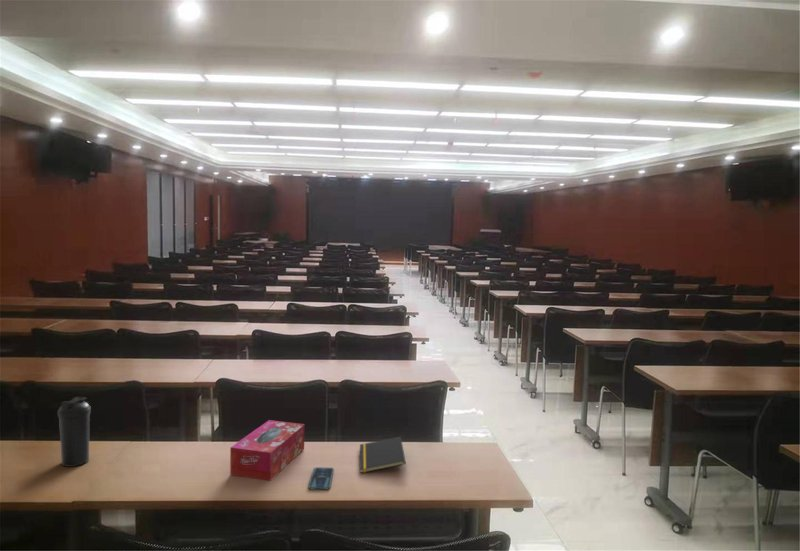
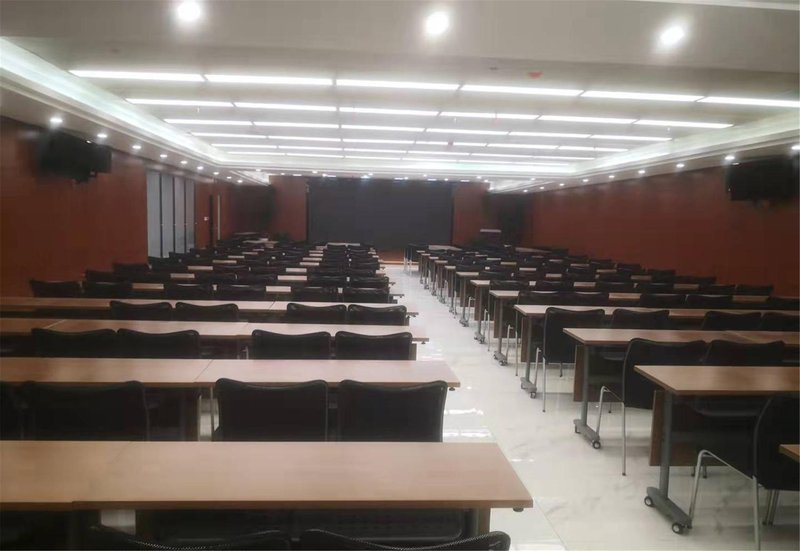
- smartphone (321, 478)
- water bottle (74, 430)
- tissue box (269, 448)
- notepad (381, 453)
